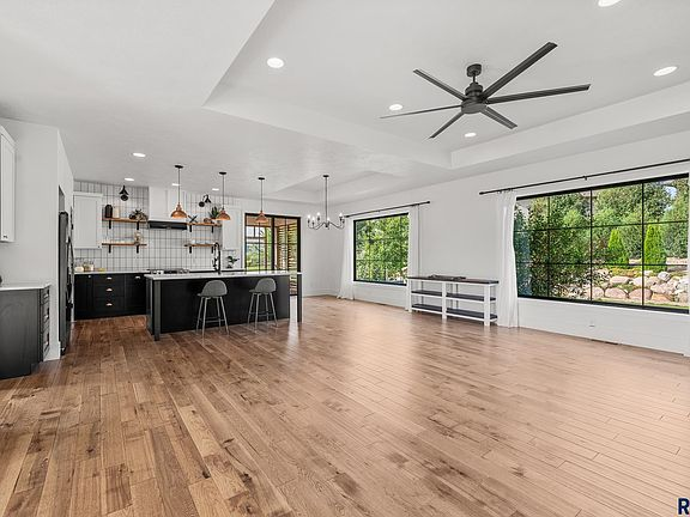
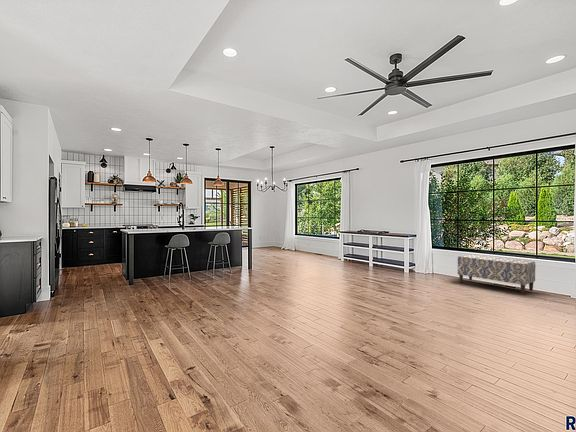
+ bench (494, 272)
